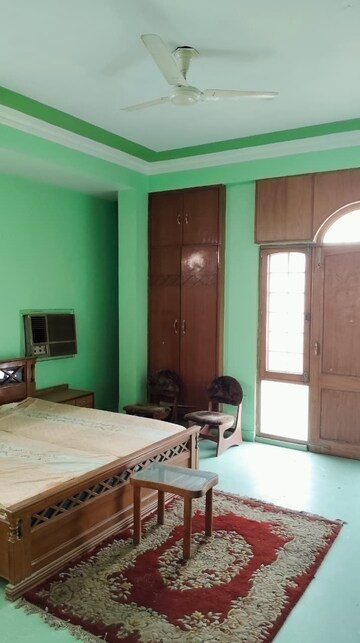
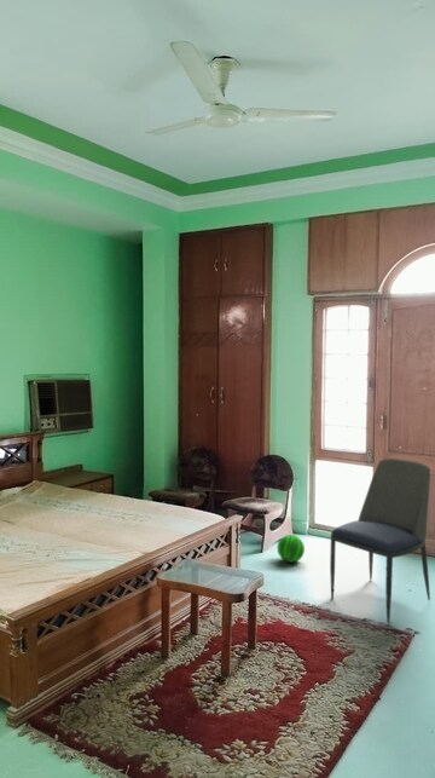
+ ball (290, 548)
+ chair (383, 531)
